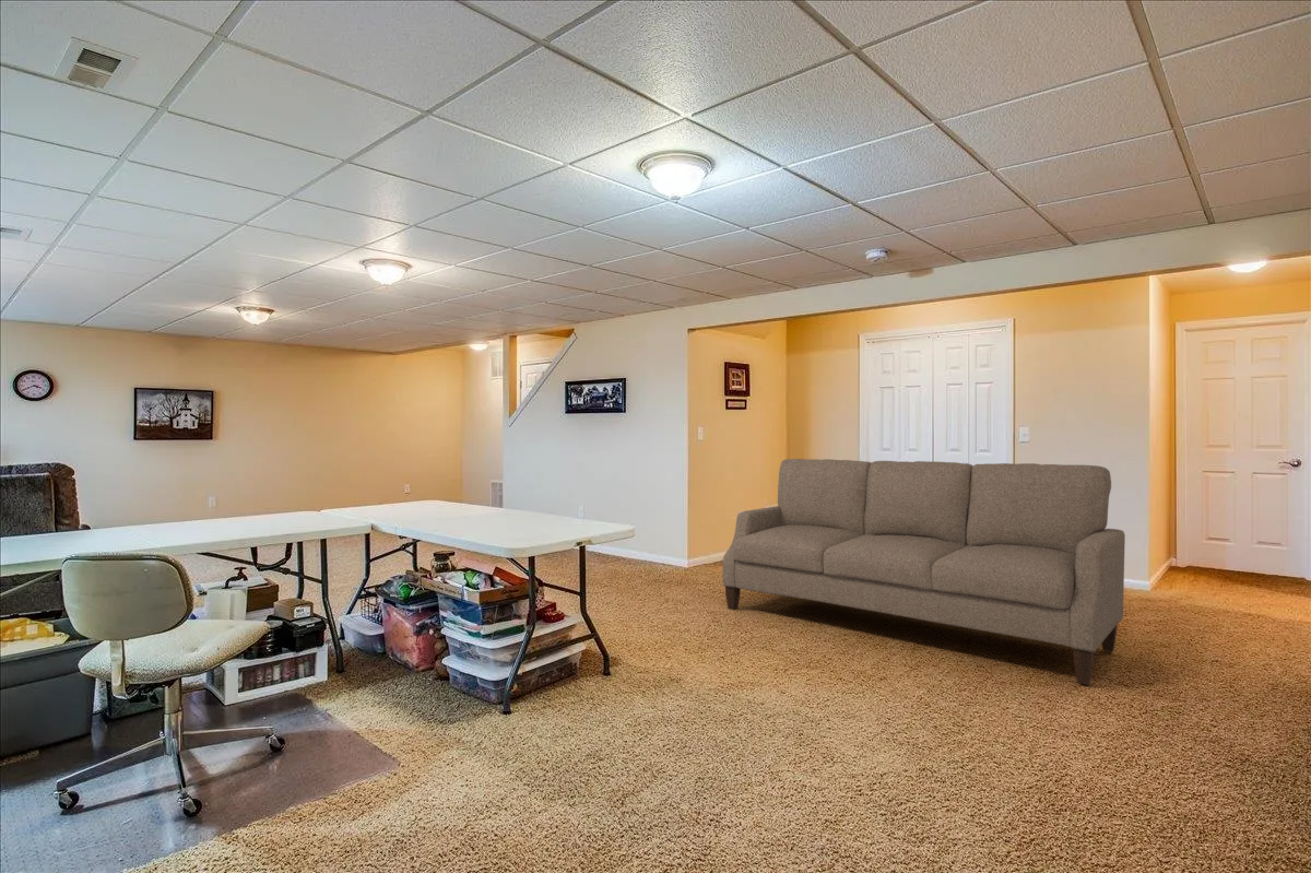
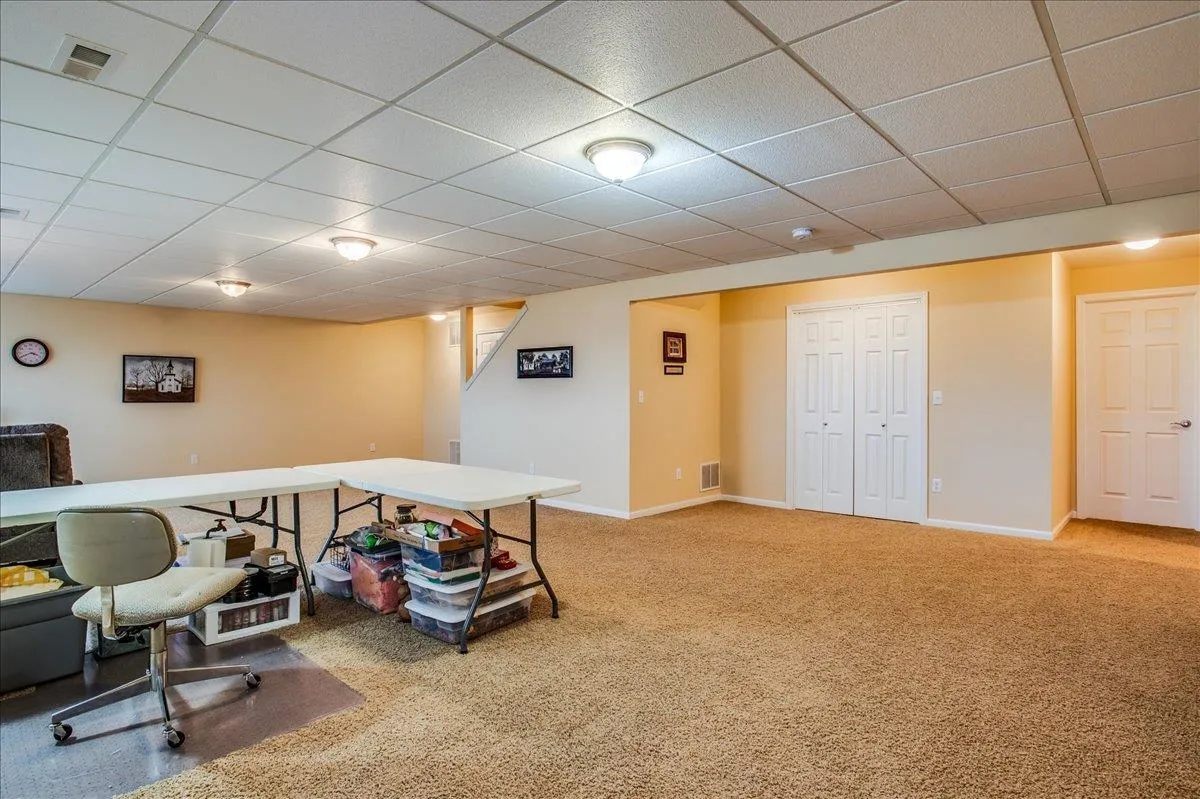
- sofa (902, 544)
